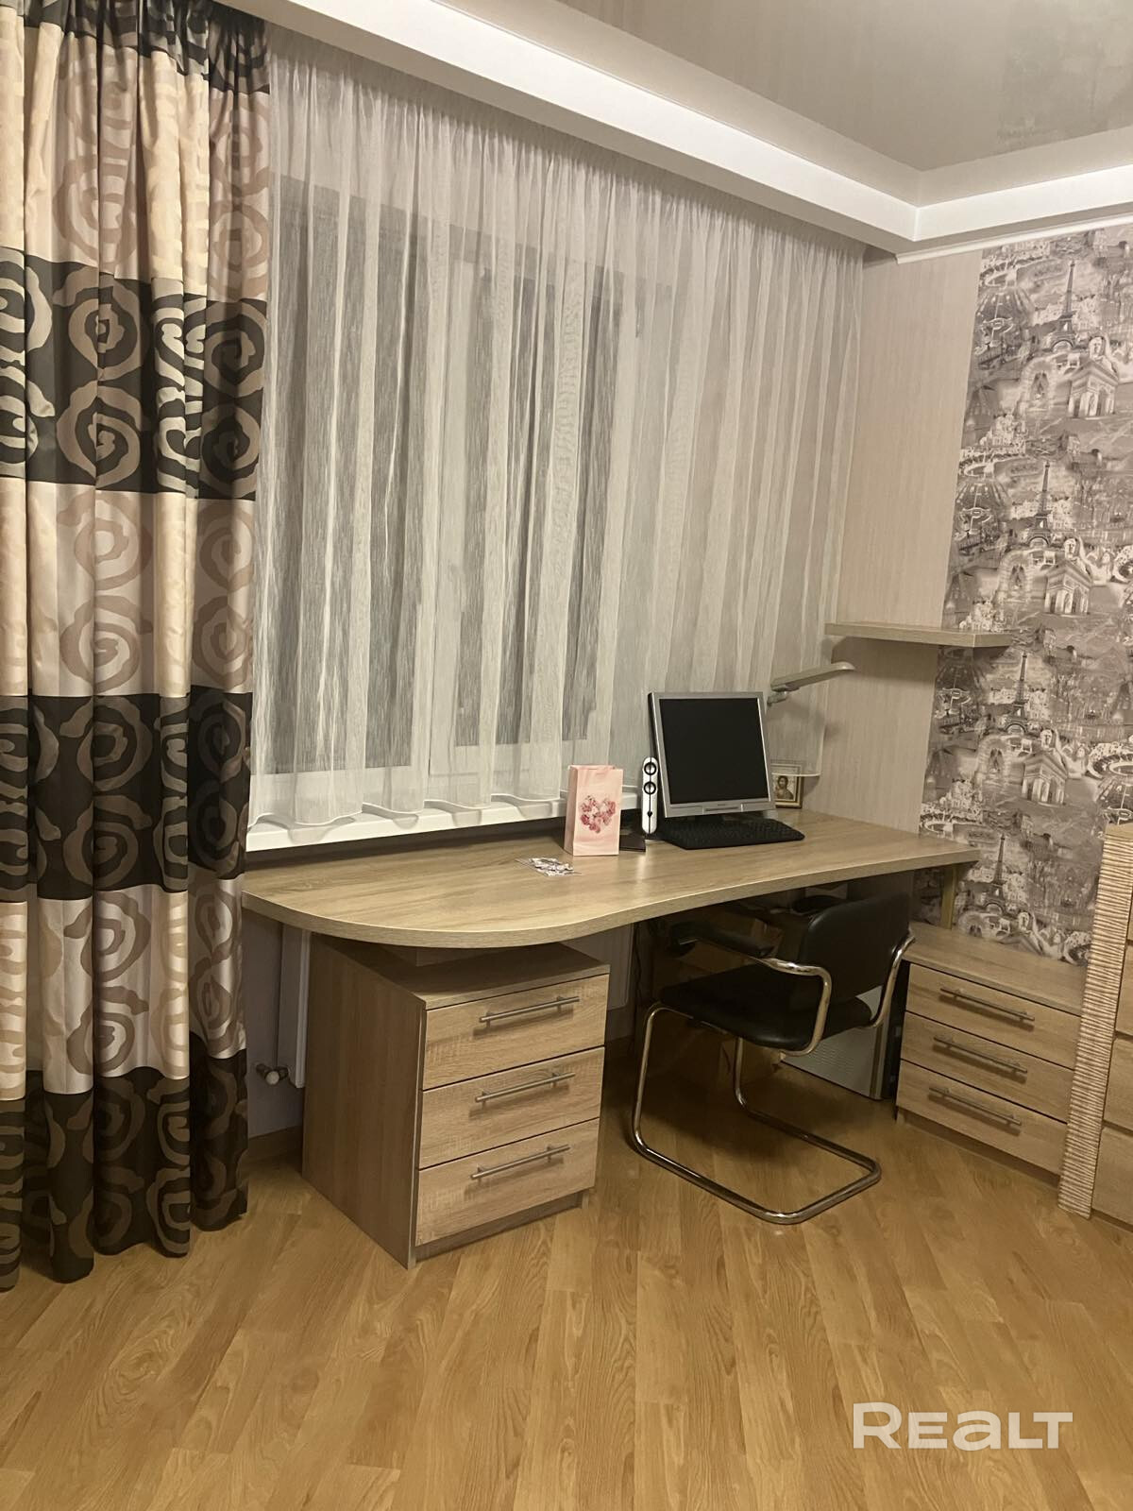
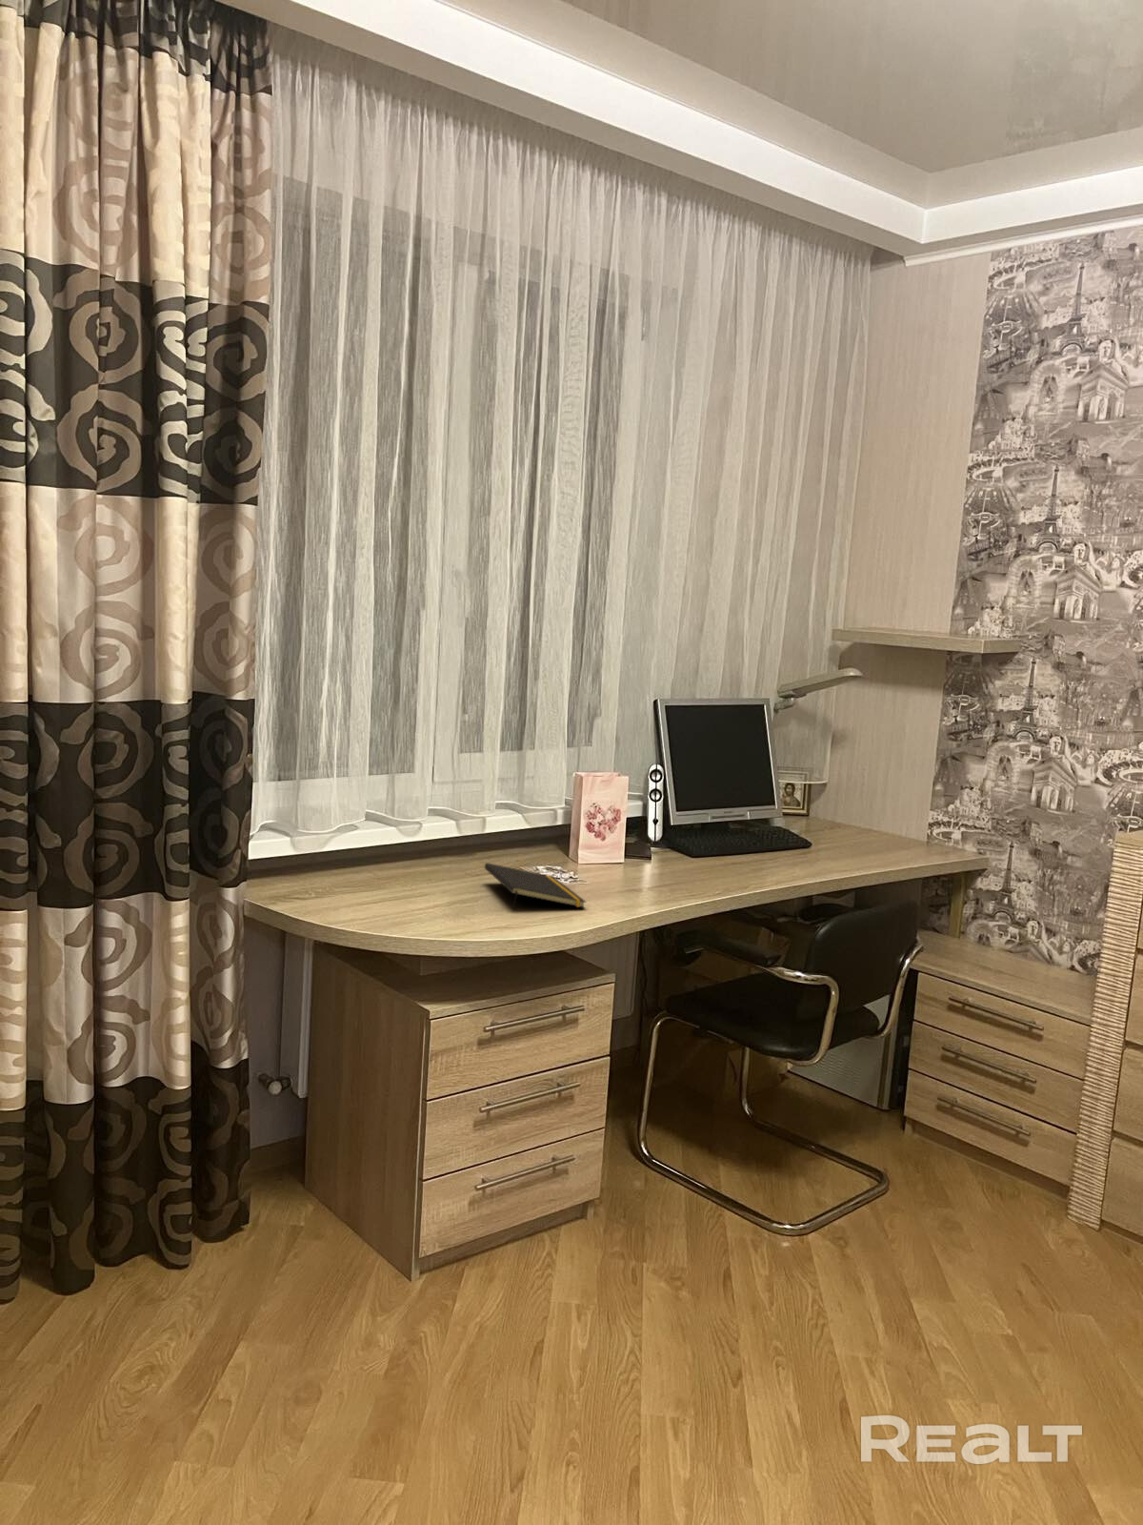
+ notepad (533, 885)
